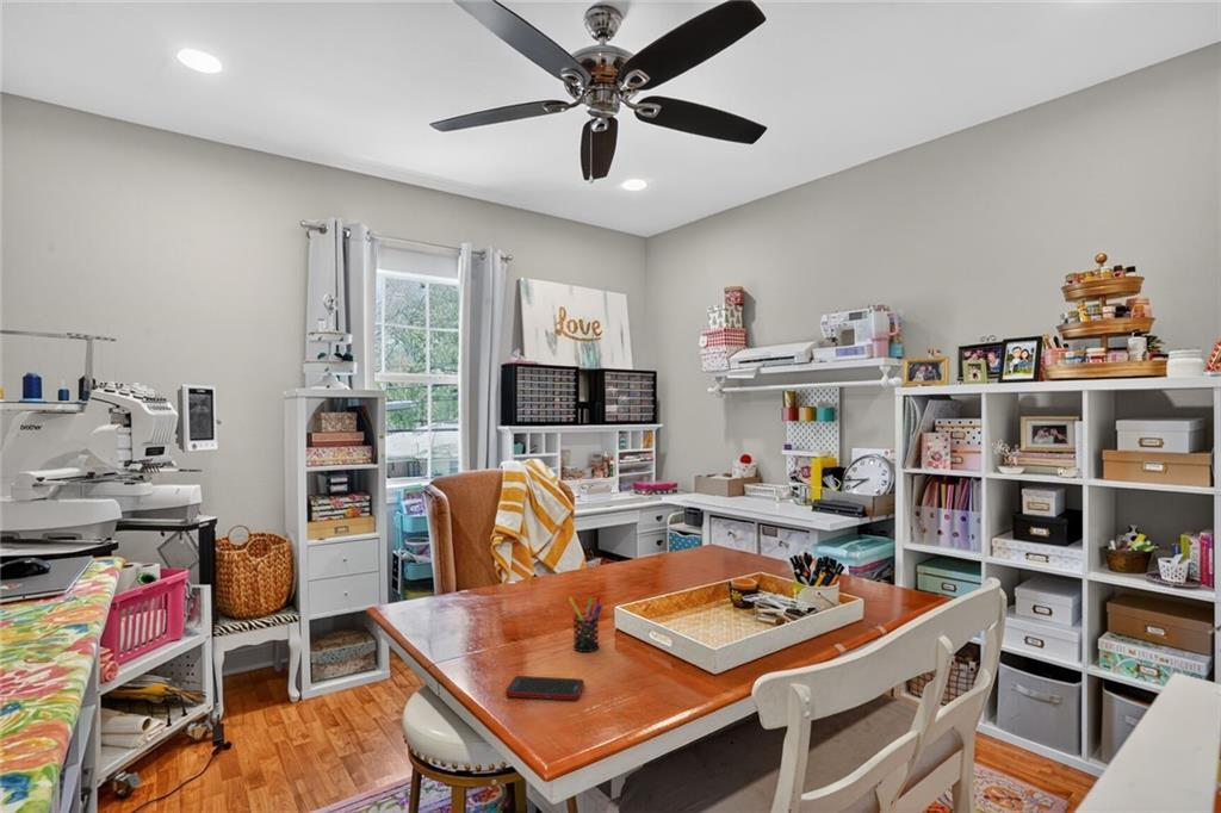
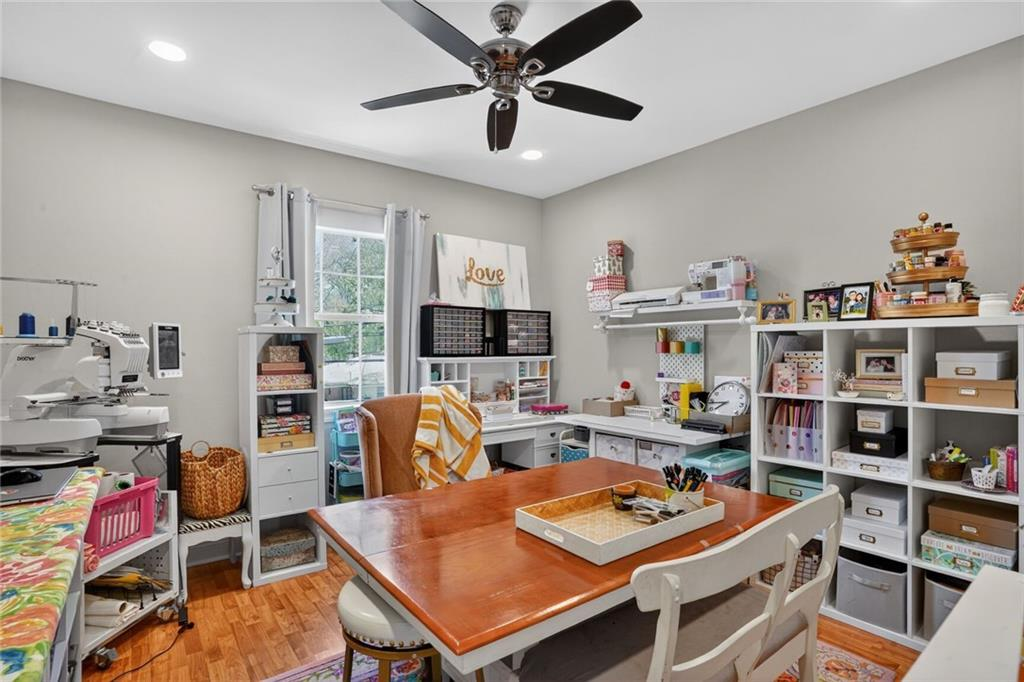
- pen holder (588, 620)
- cell phone (545, 688)
